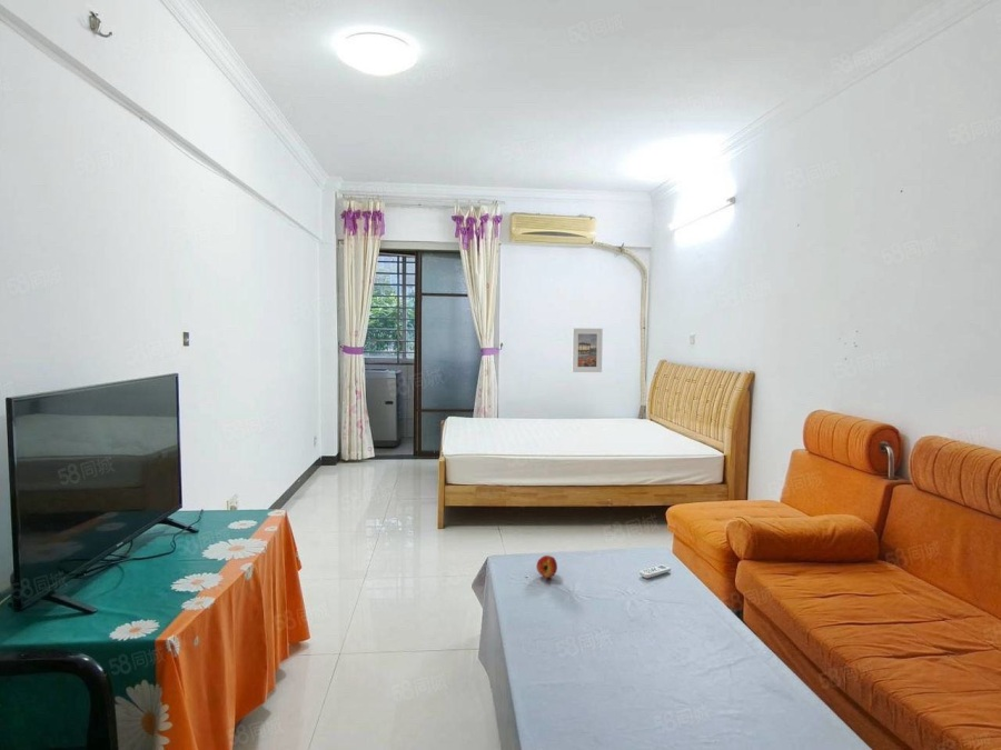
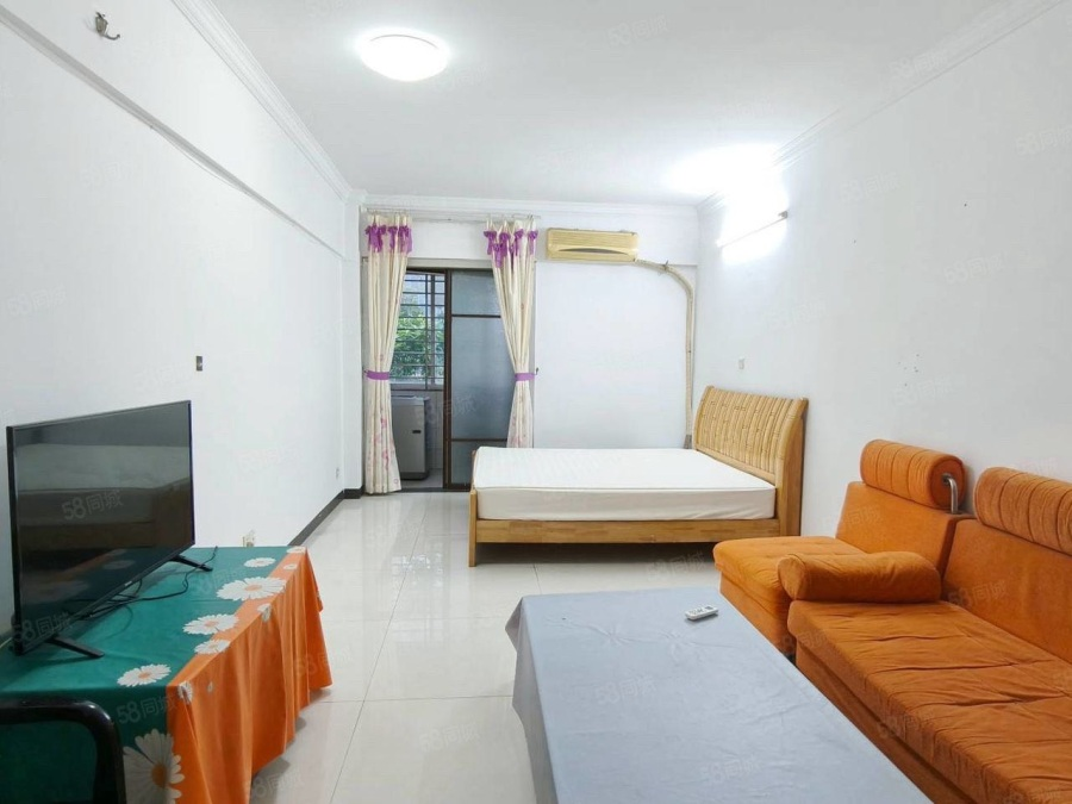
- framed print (586, 350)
- apple (546, 566)
